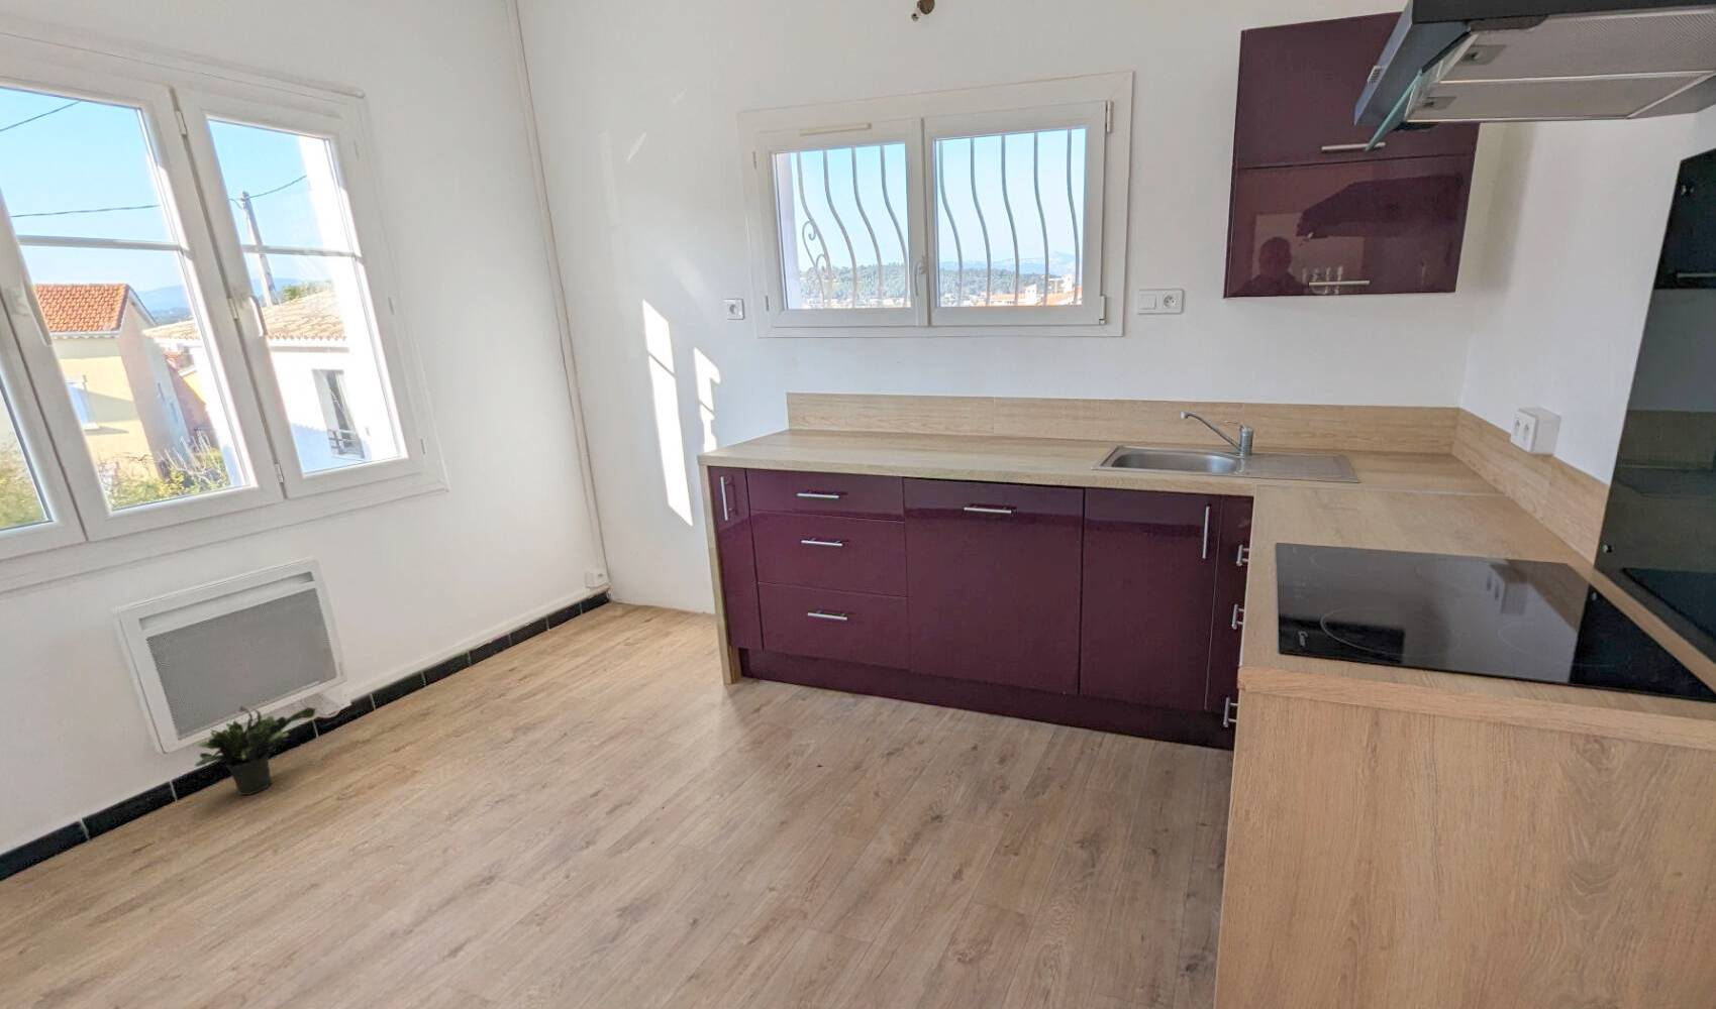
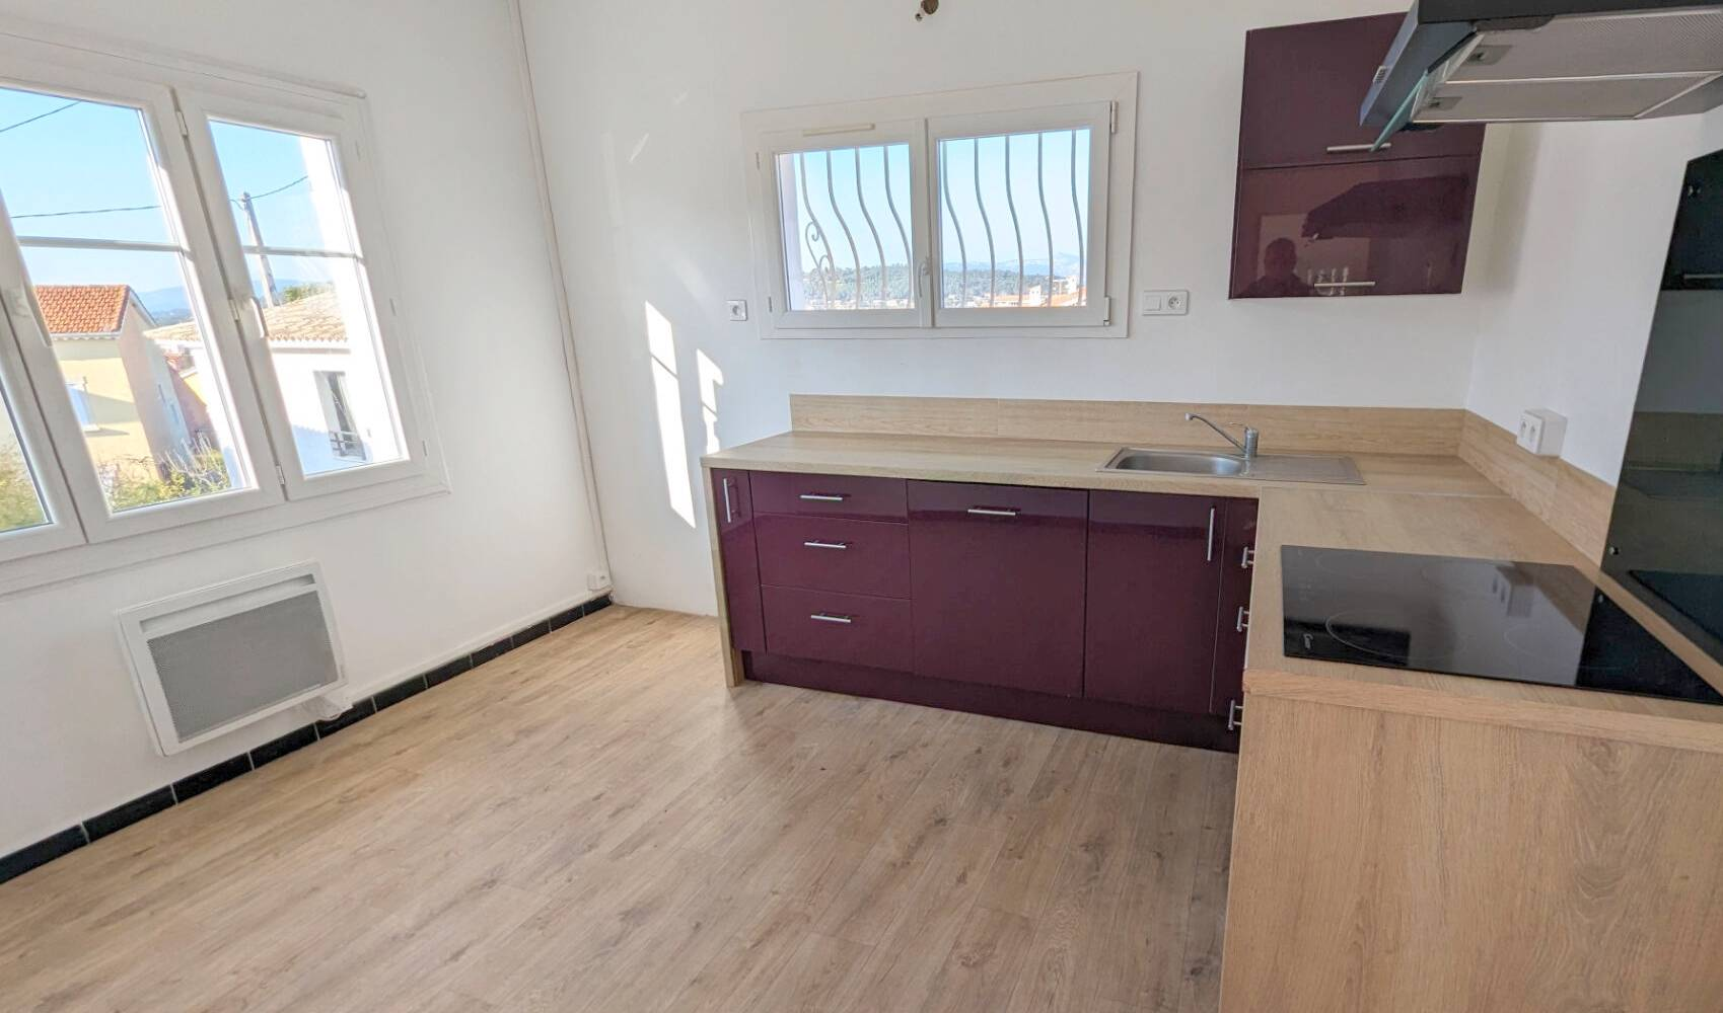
- potted plant (263, 741)
